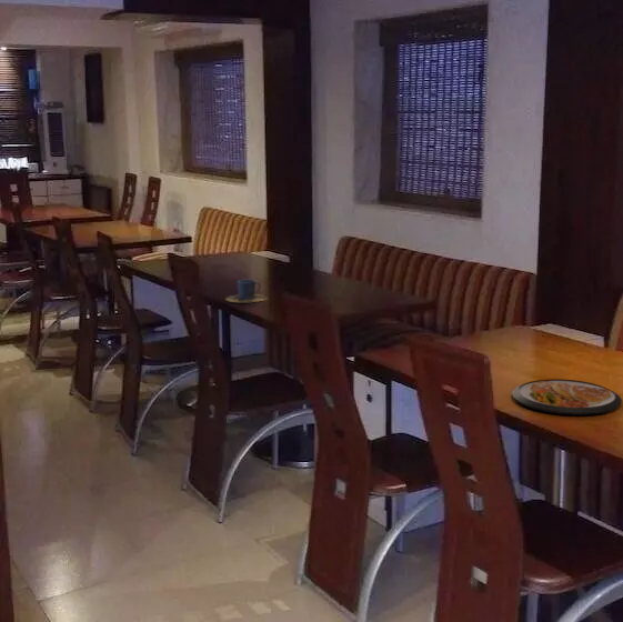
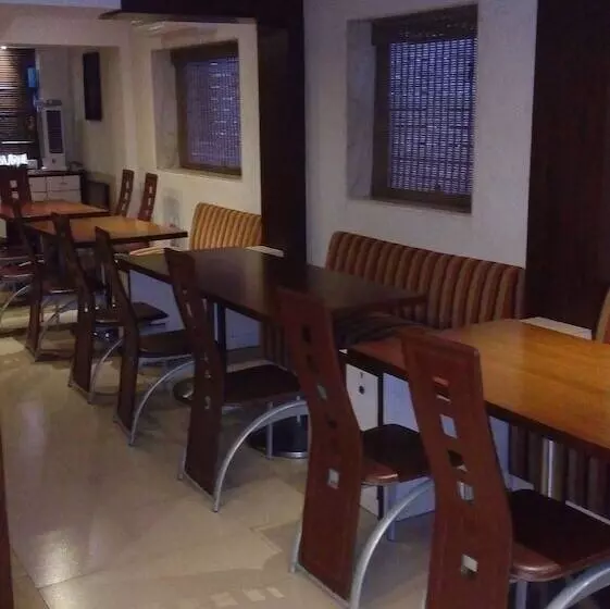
- cup (247, 289)
- dish (565, 393)
